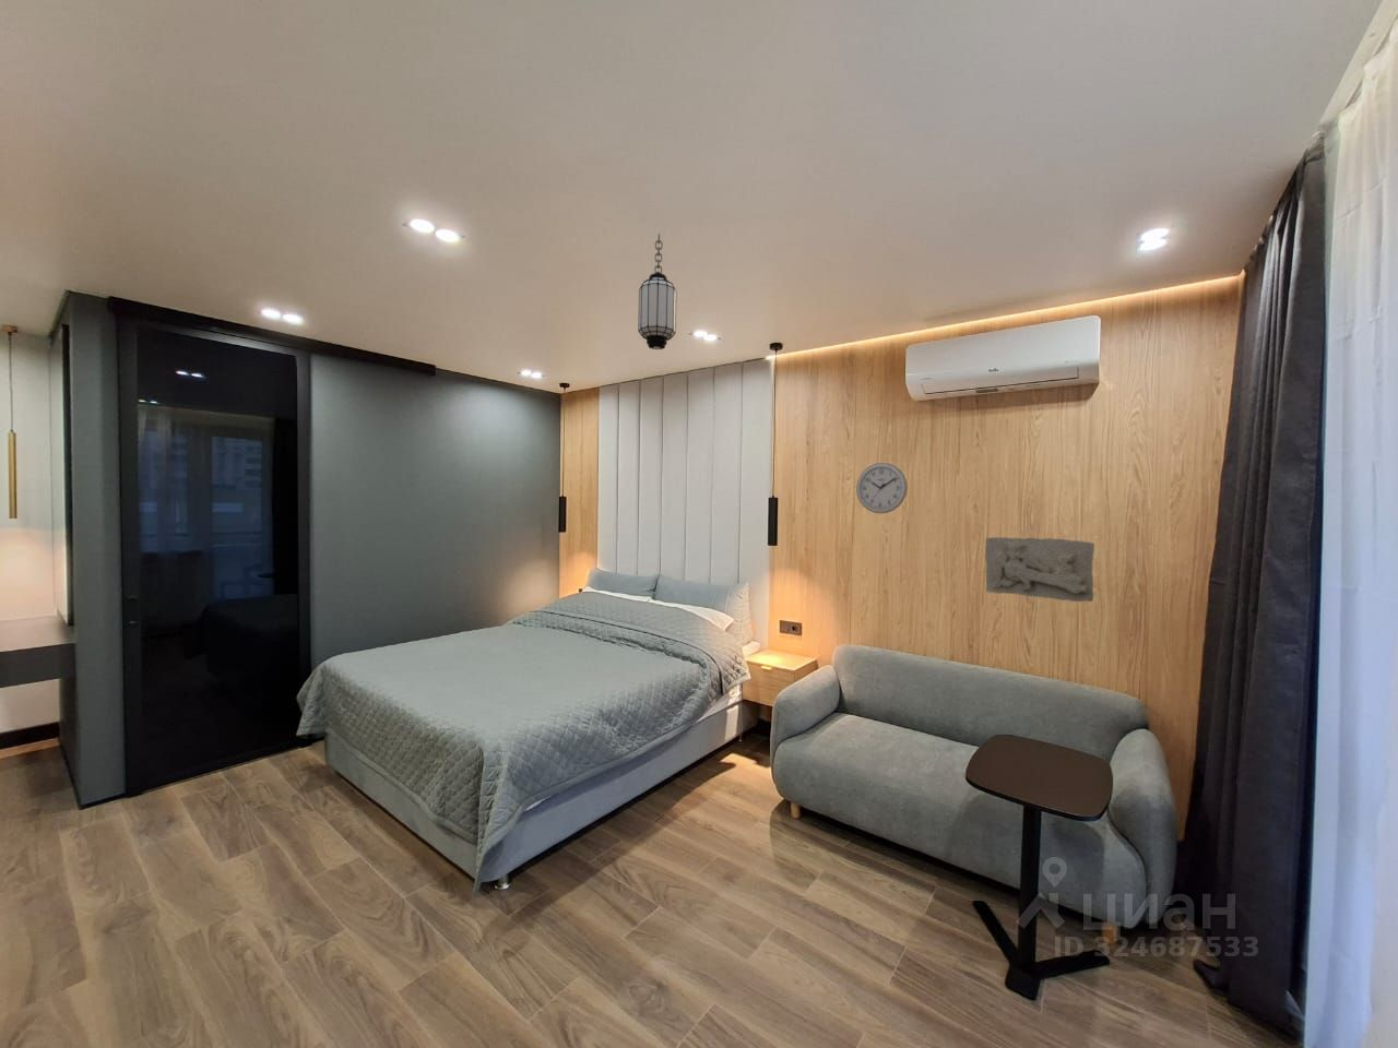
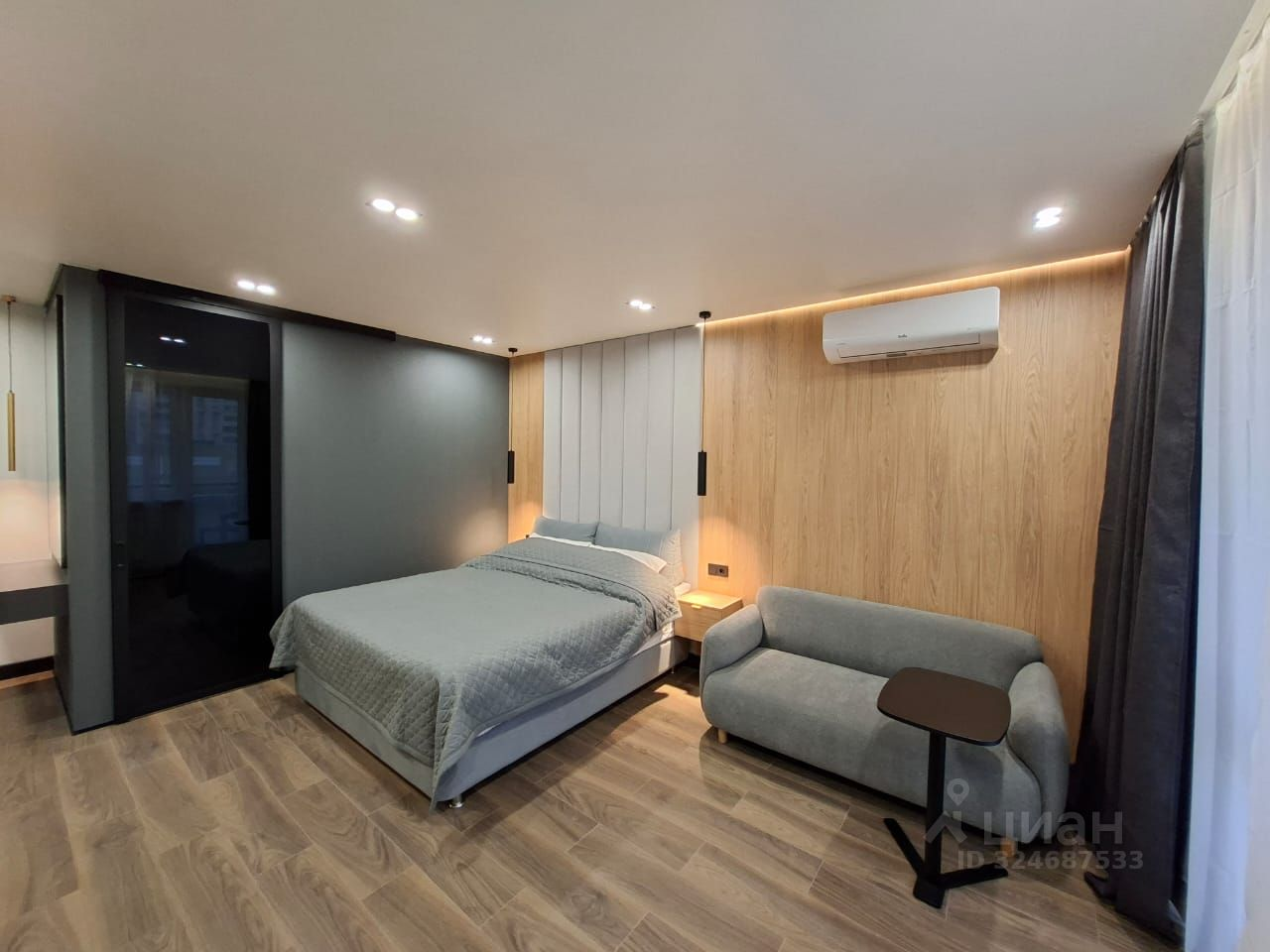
- stone relief (1036, 568)
- wall clock (881, 488)
- hanging lantern (657, 291)
